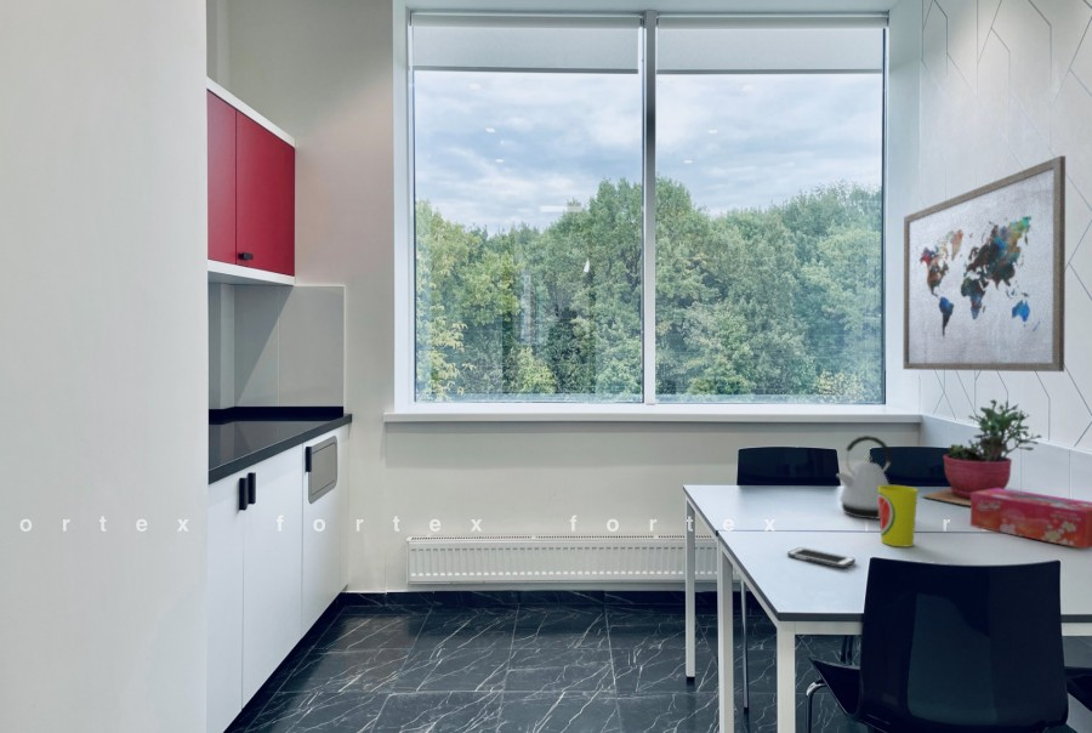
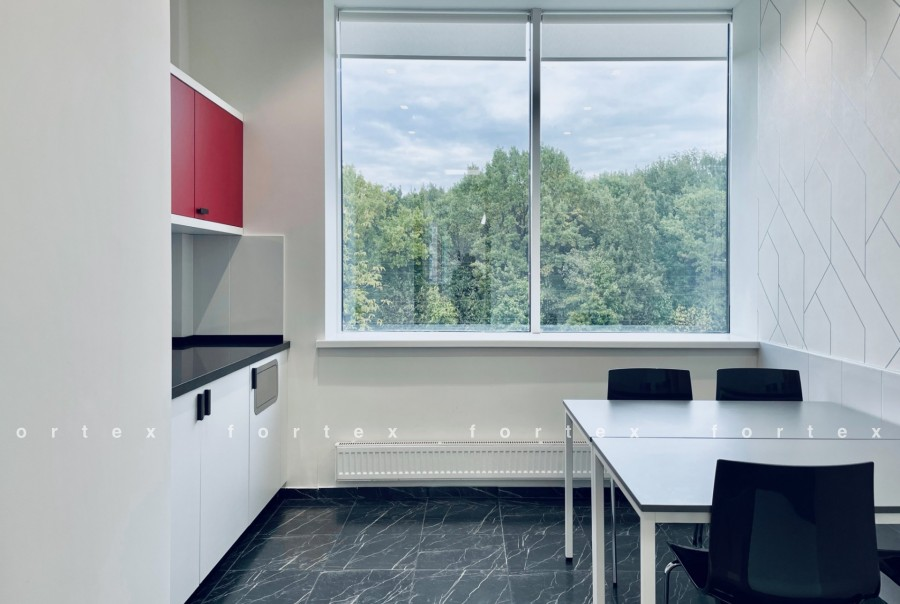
- cell phone (820, 557)
- wall art (969, 280)
- tissue box (1037, 516)
- cup (897, 515)
- succulent plant (982, 449)
- kettle (865, 475)
